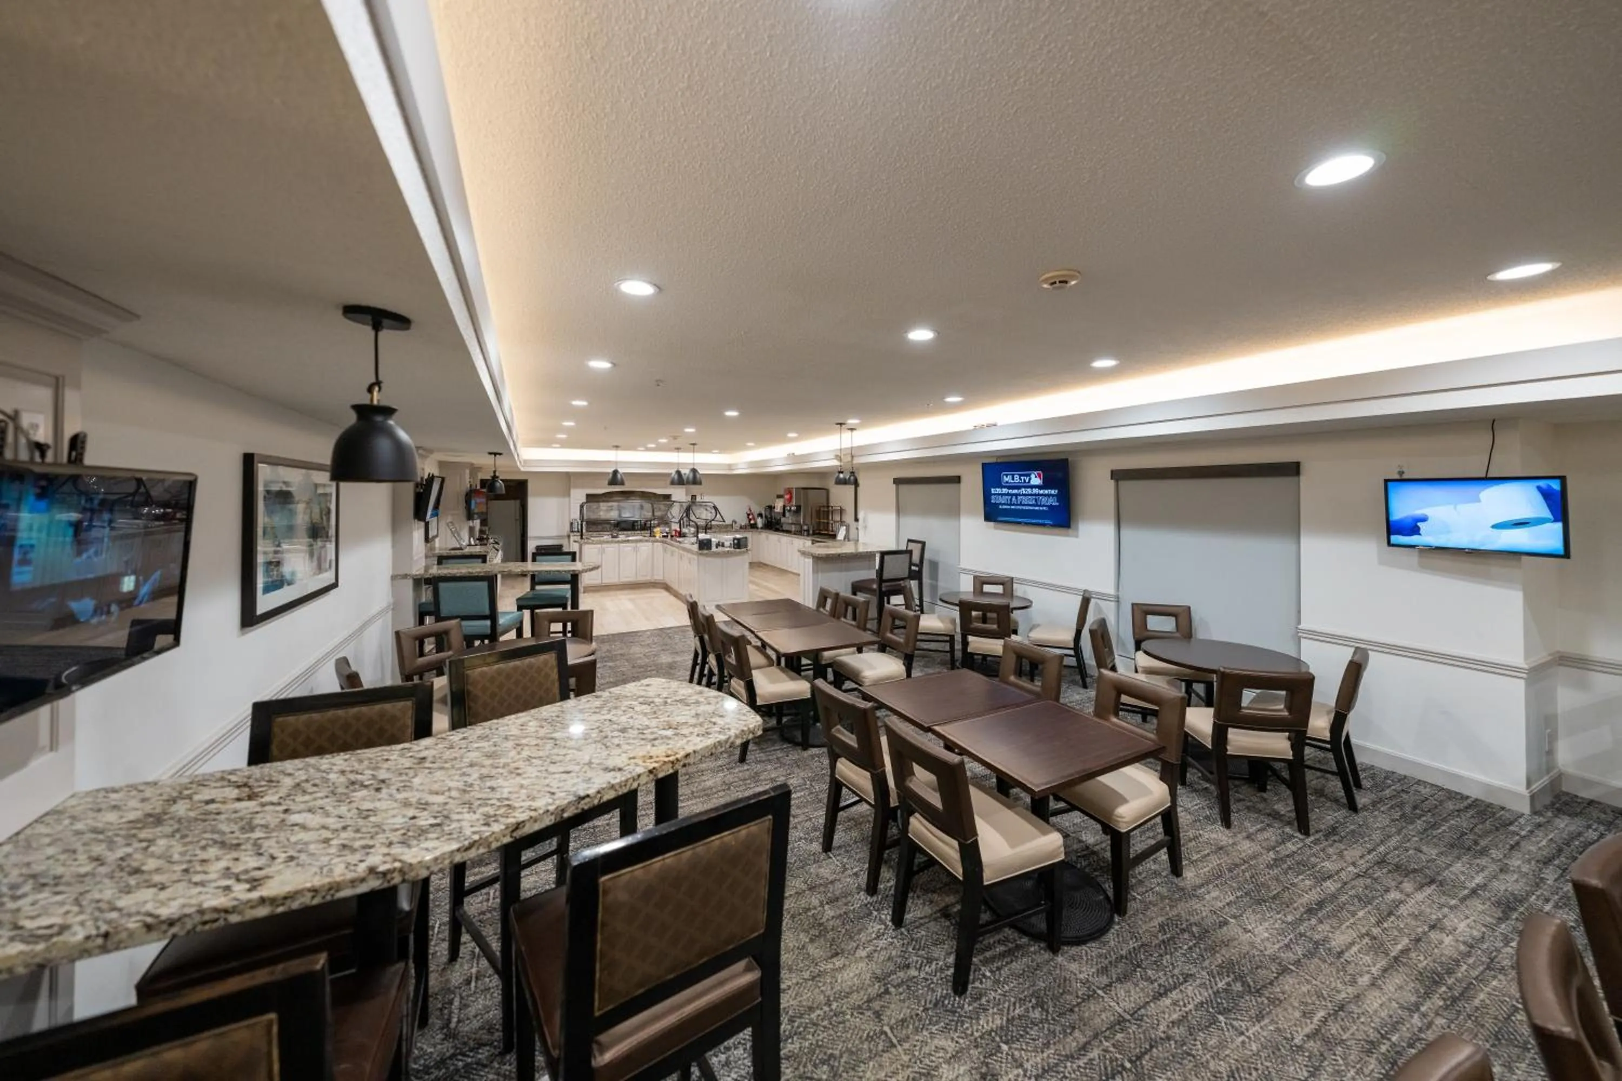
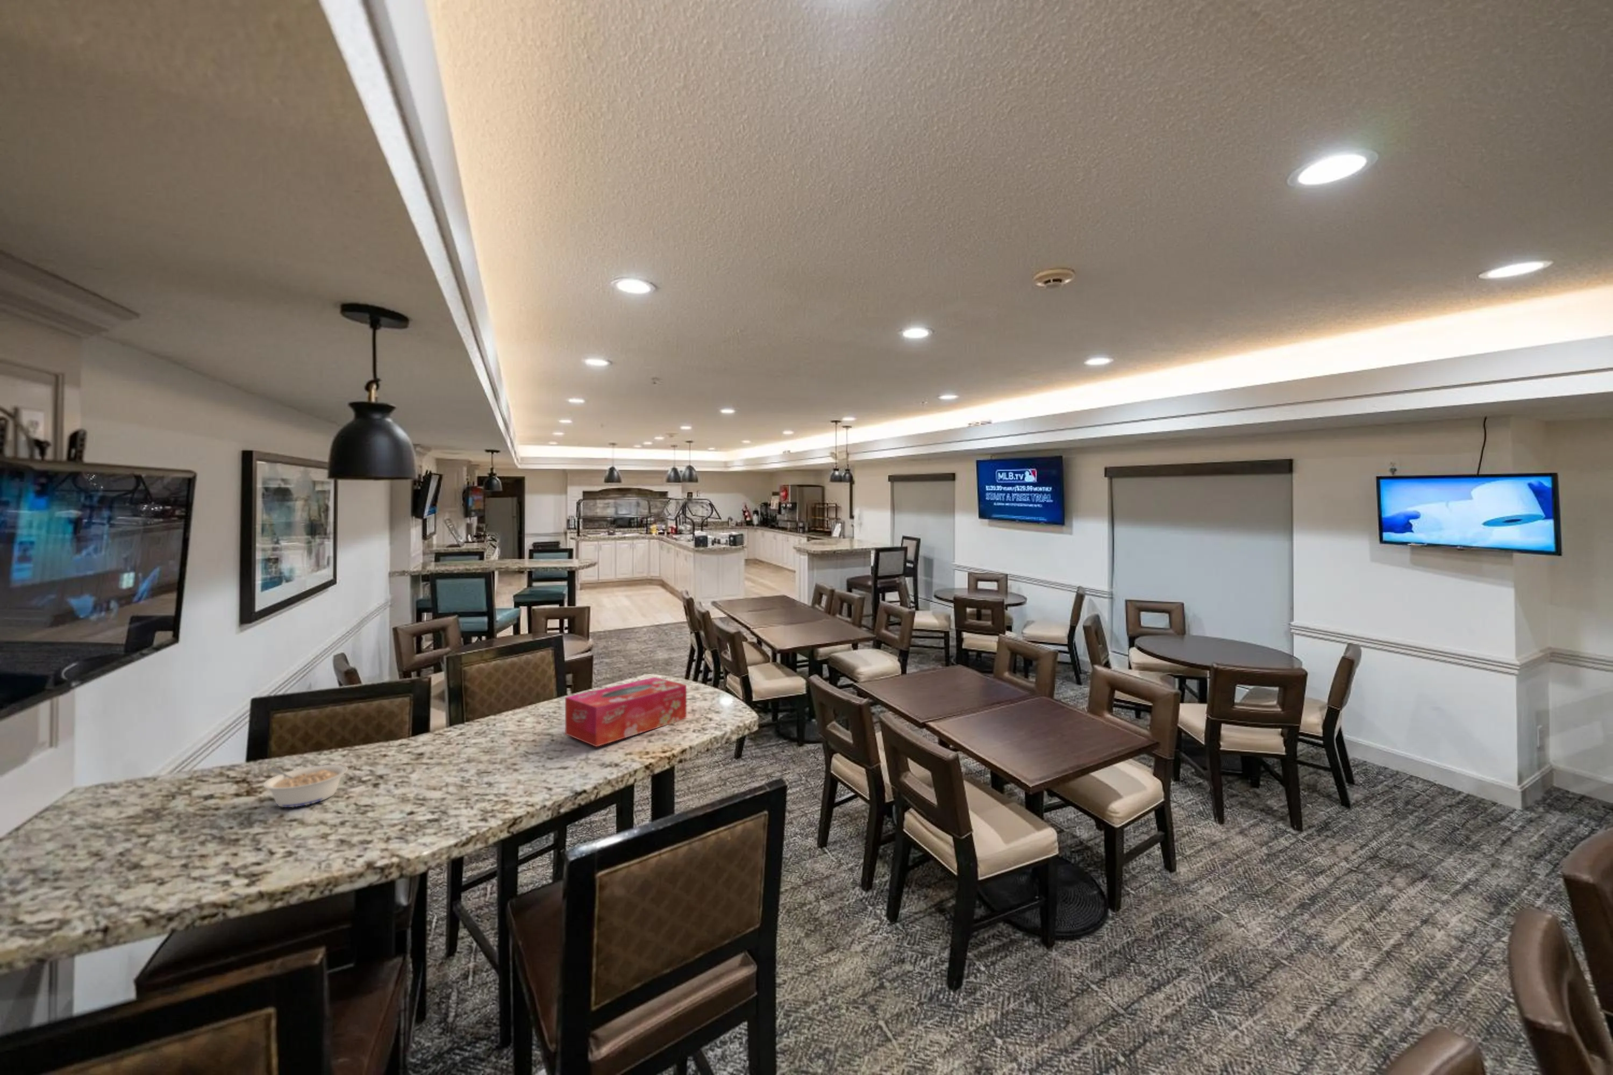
+ tissue box (628, 708)
+ legume (304, 786)
